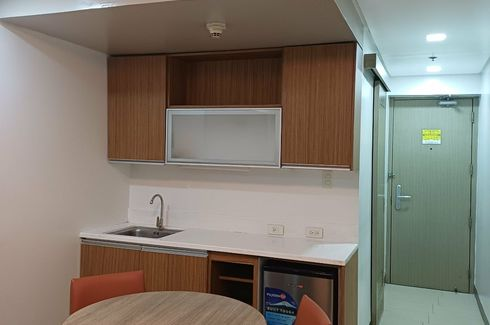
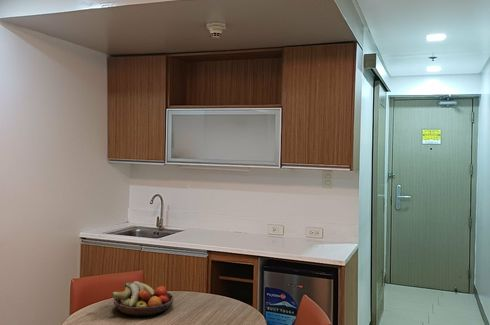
+ fruit bowl (143, 295)
